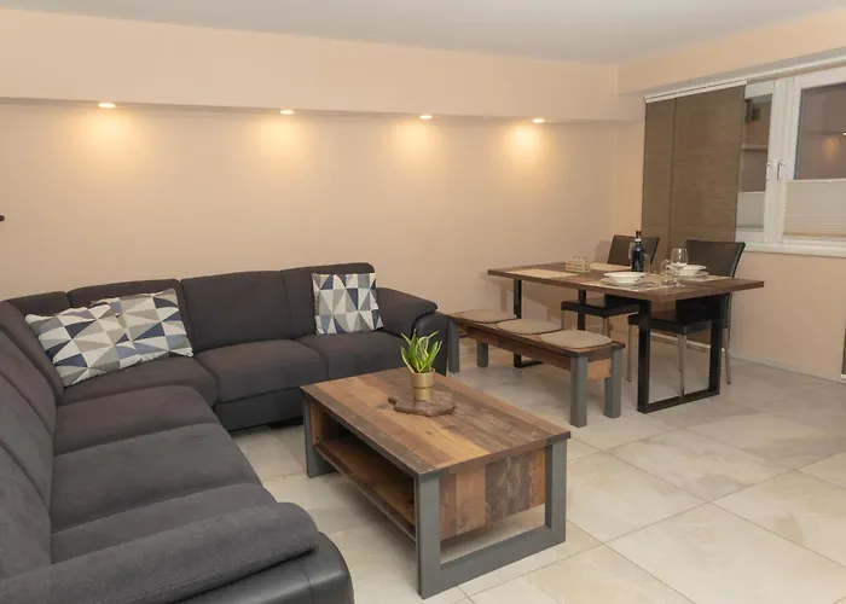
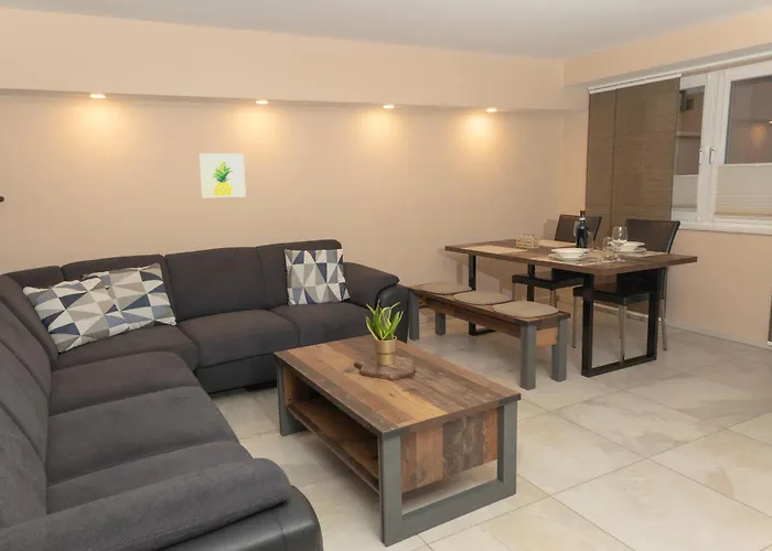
+ wall art (222, 175)
